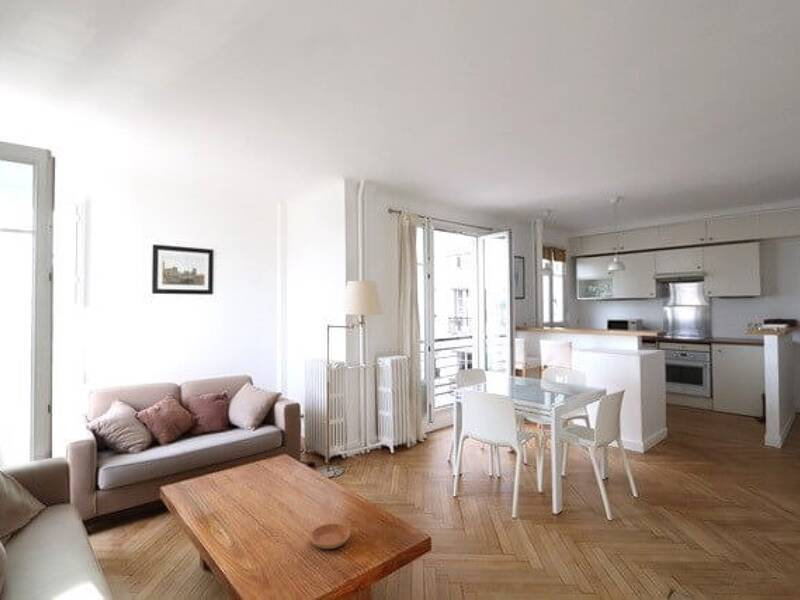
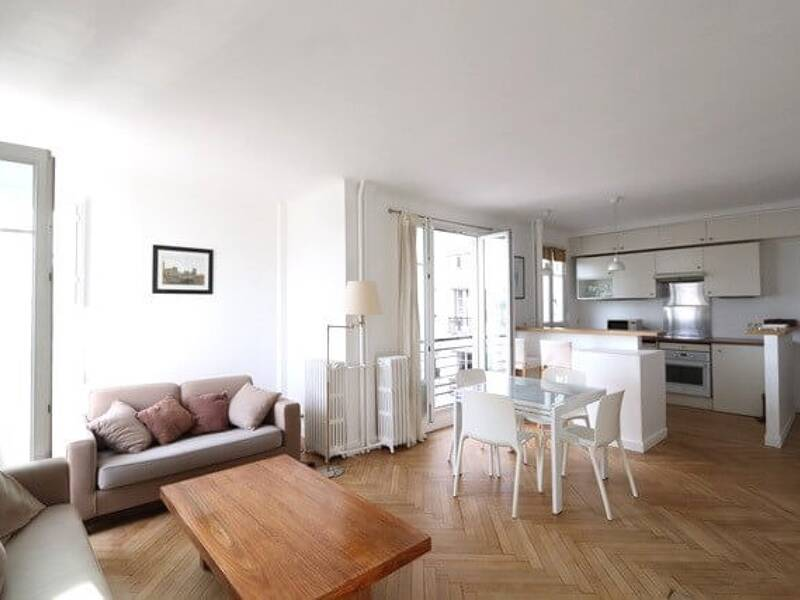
- saucer (330, 536)
